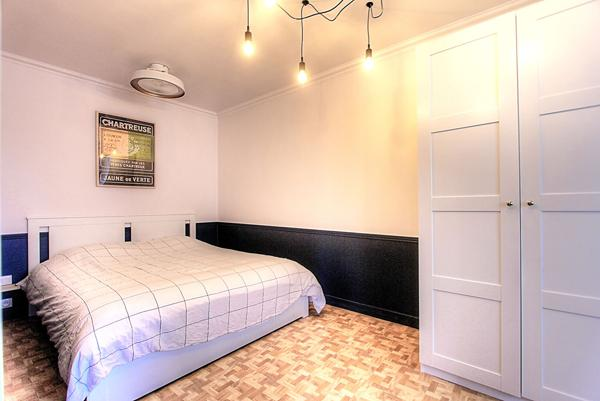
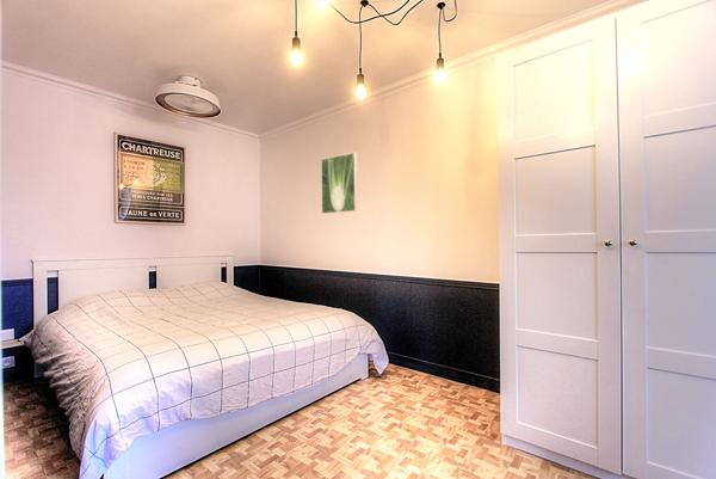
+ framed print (338, 184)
